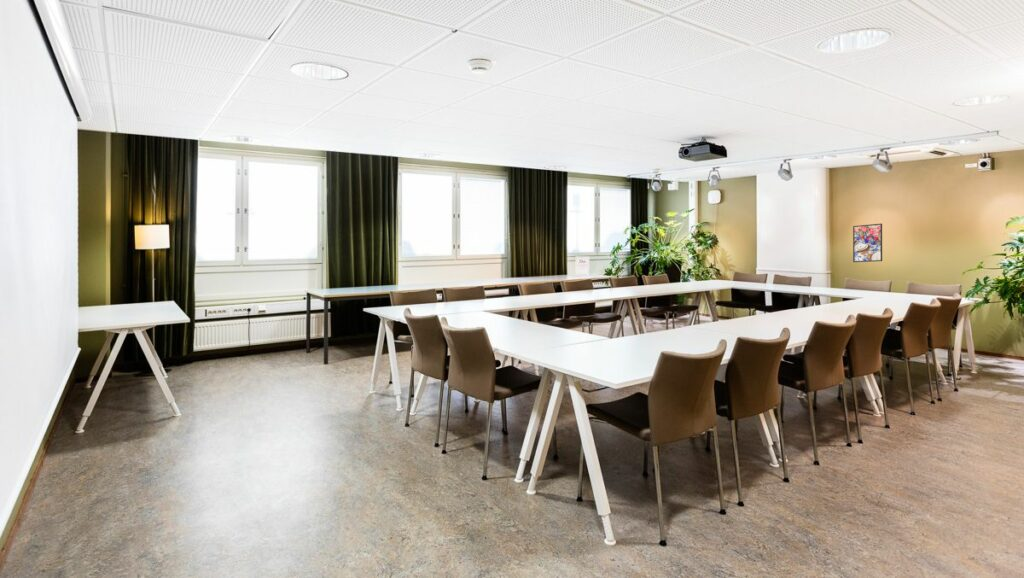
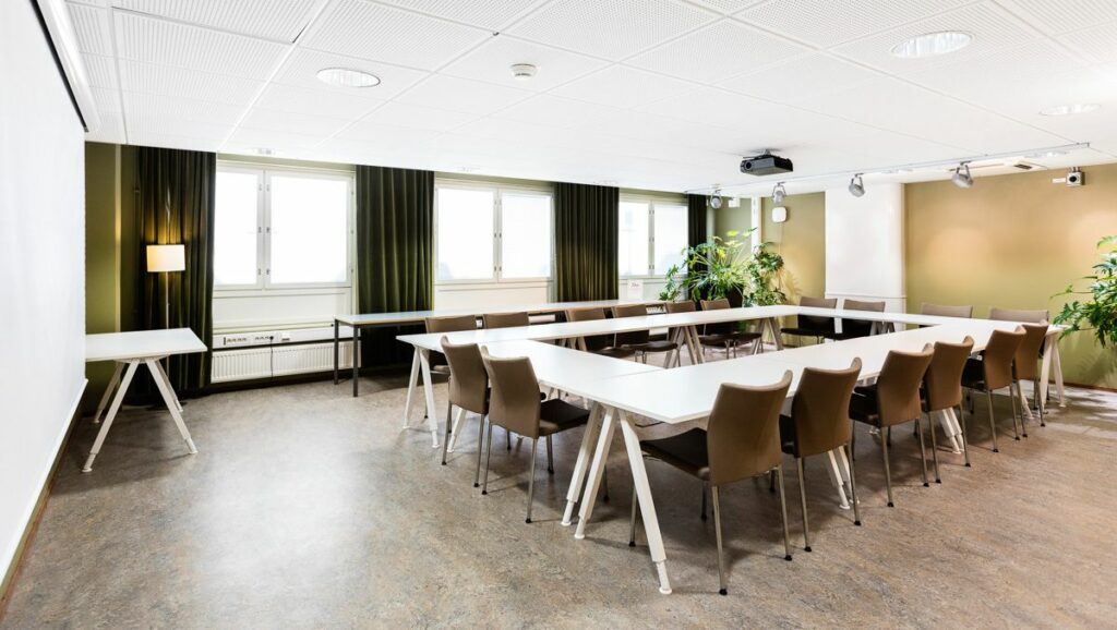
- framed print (867, 243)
